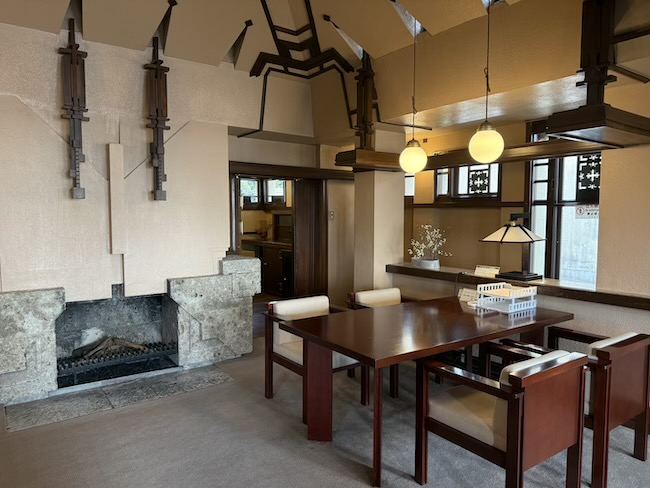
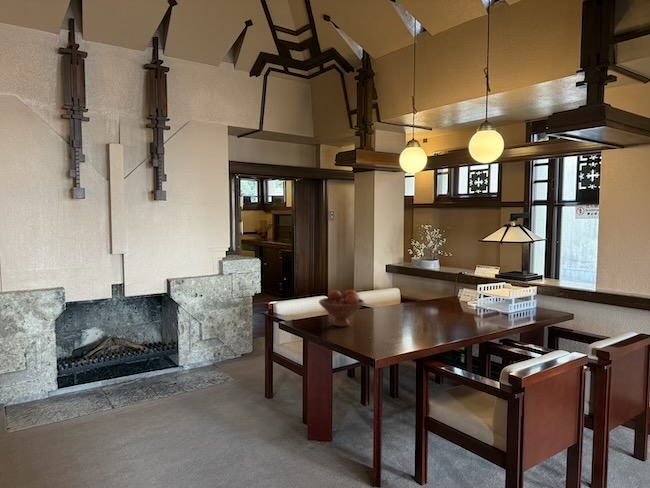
+ fruit bowl (341, 308)
